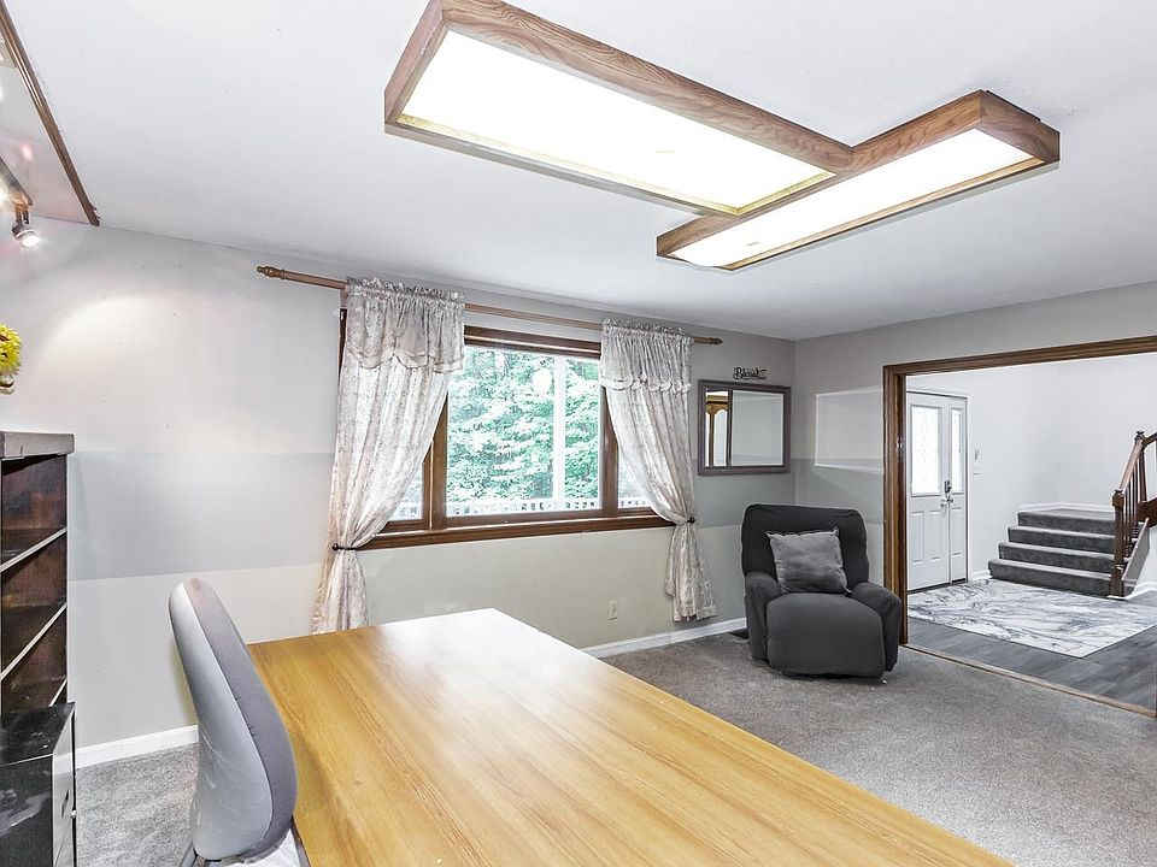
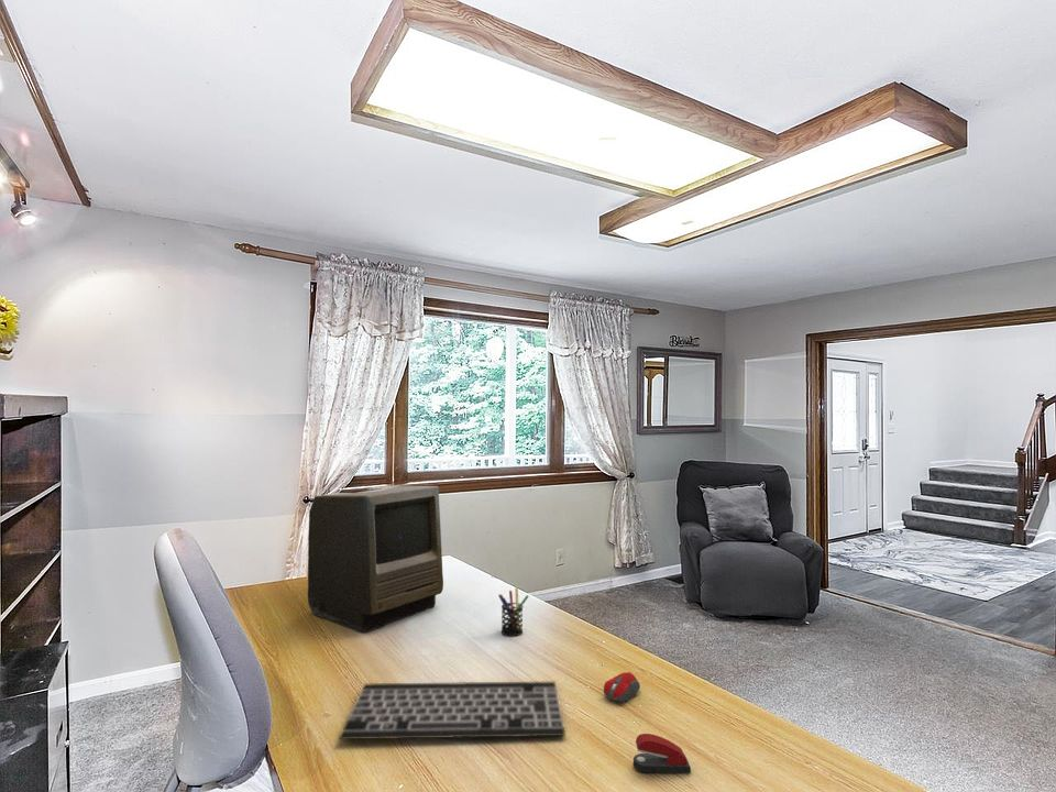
+ monitor (376, 548)
+ computer mouse (622, 684)
+ pen holder (514, 609)
+ keyboard (457, 708)
+ stapler (660, 751)
